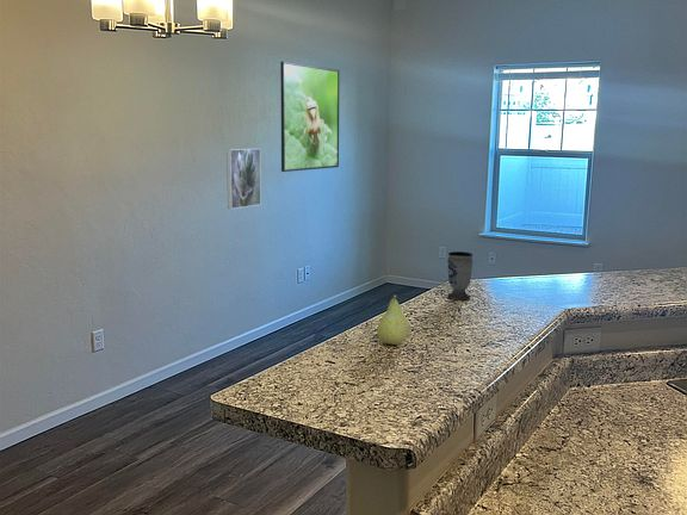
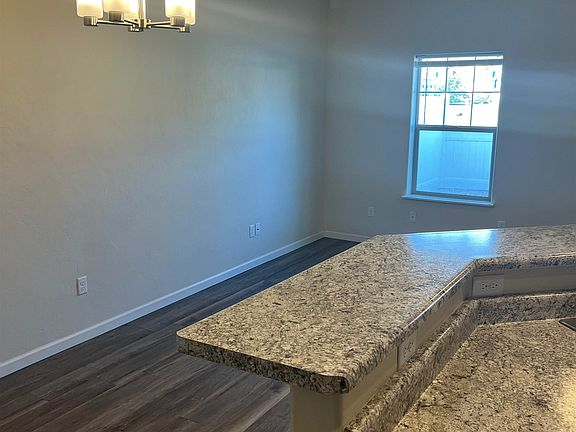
- fruit (394, 317)
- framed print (243, 178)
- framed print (311, 118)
- cup (459, 275)
